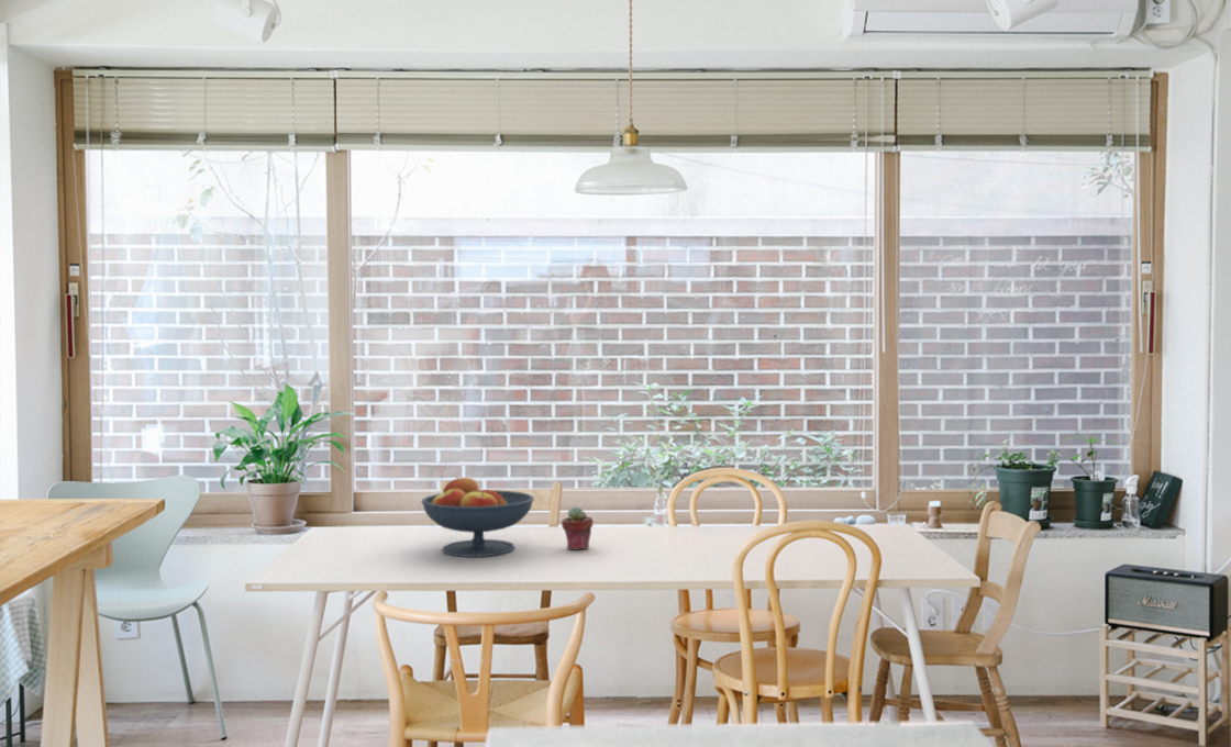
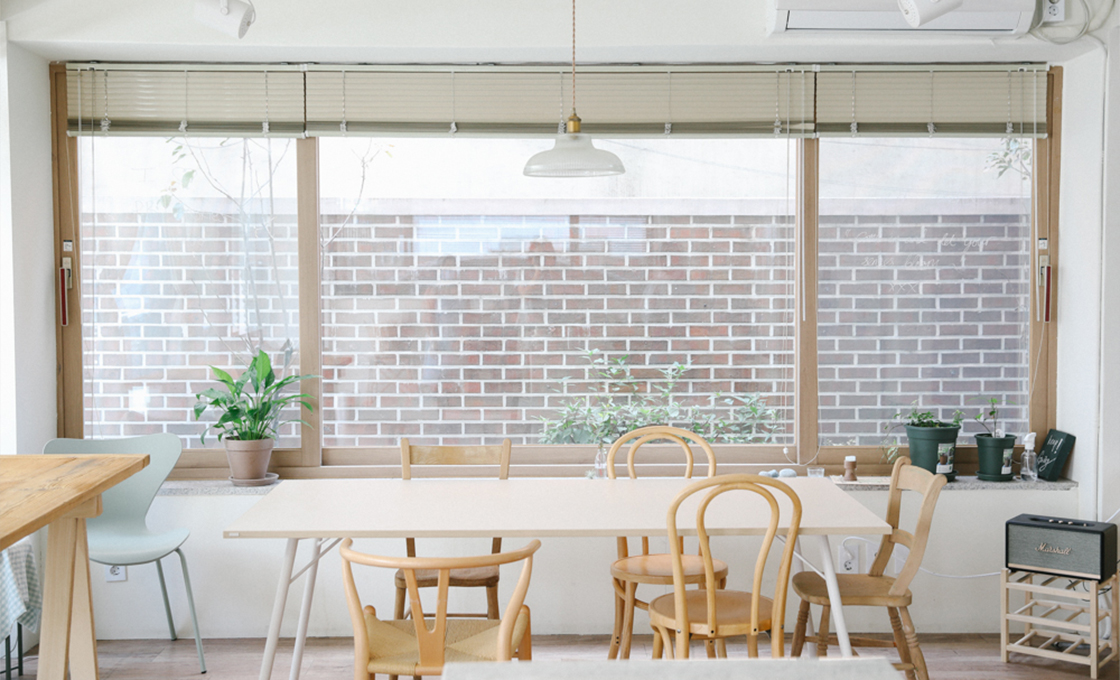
- potted succulent (577, 527)
- fruit bowl (478, 514)
